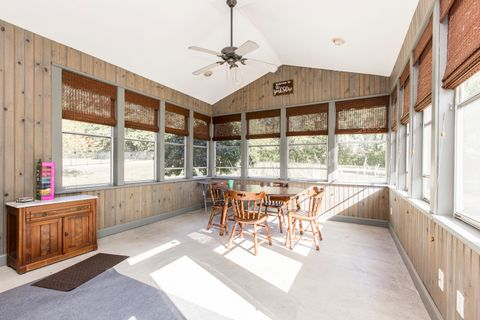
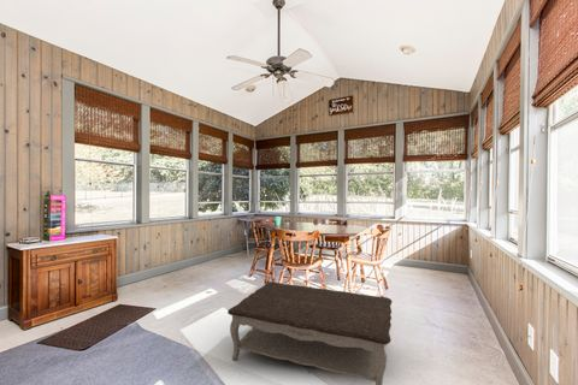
+ coffee table (313, 326)
